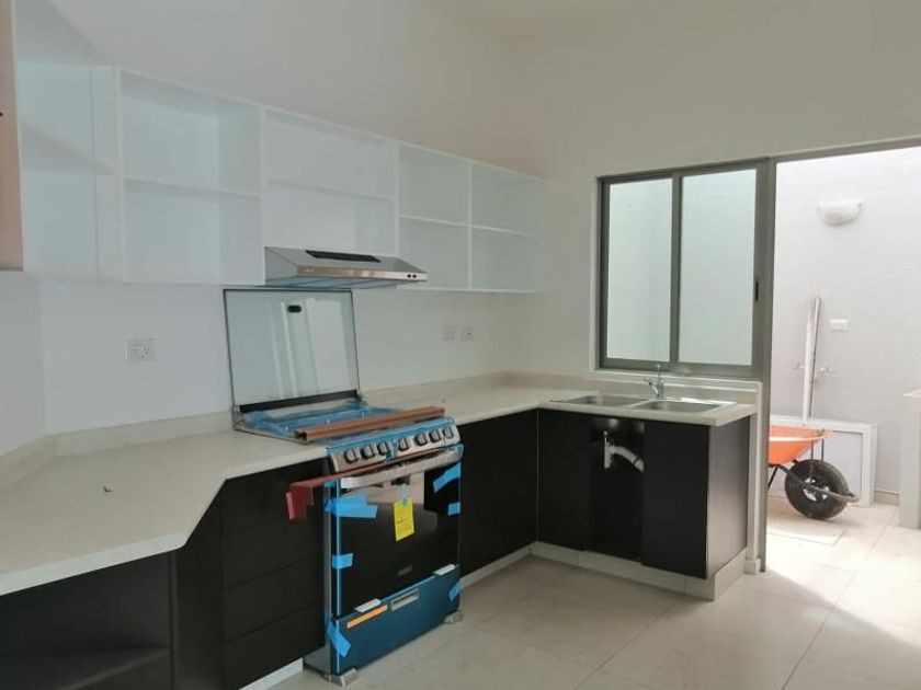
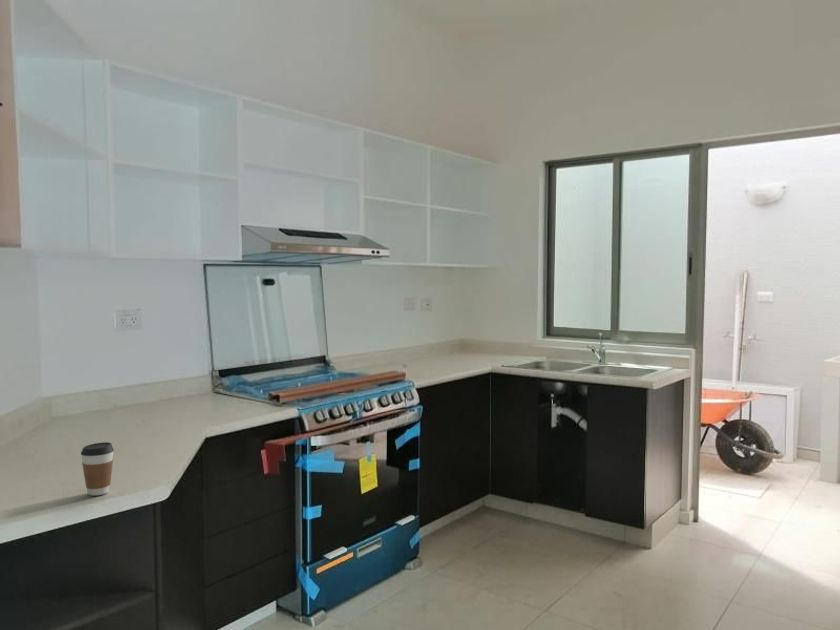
+ coffee cup (97, 468)
